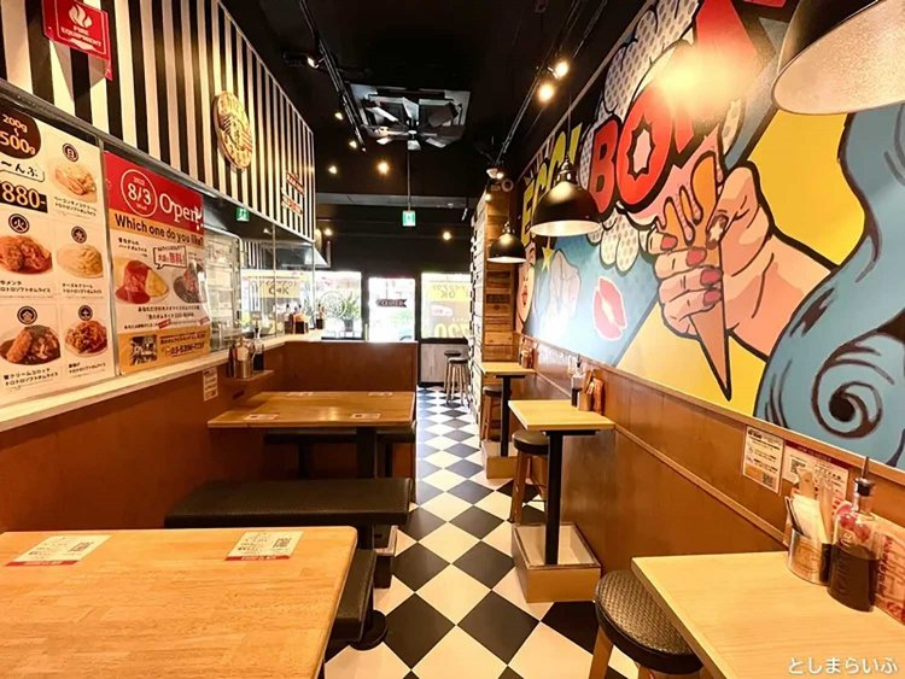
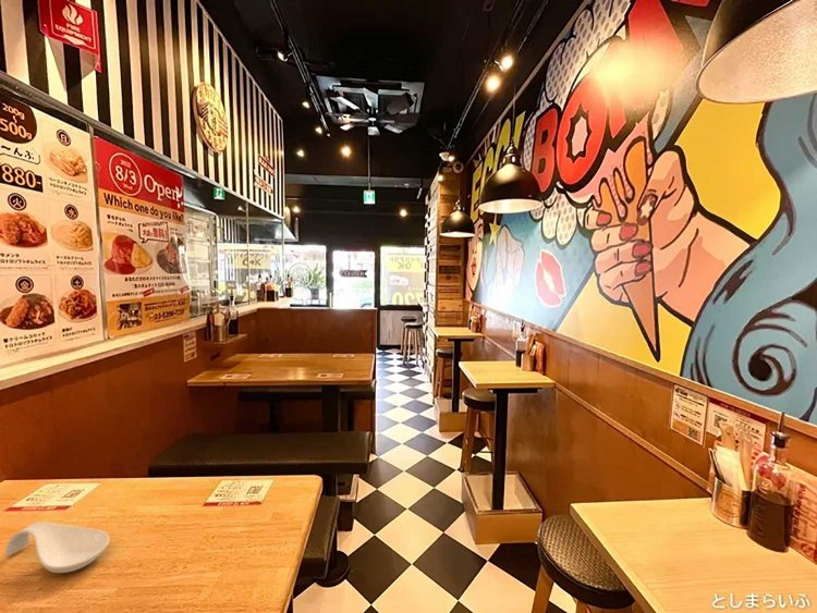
+ spoon rest (54, 544)
